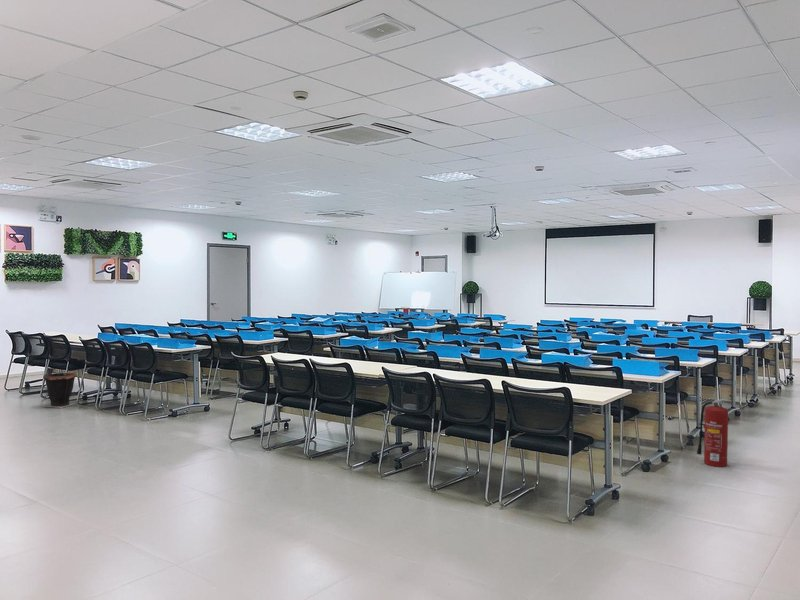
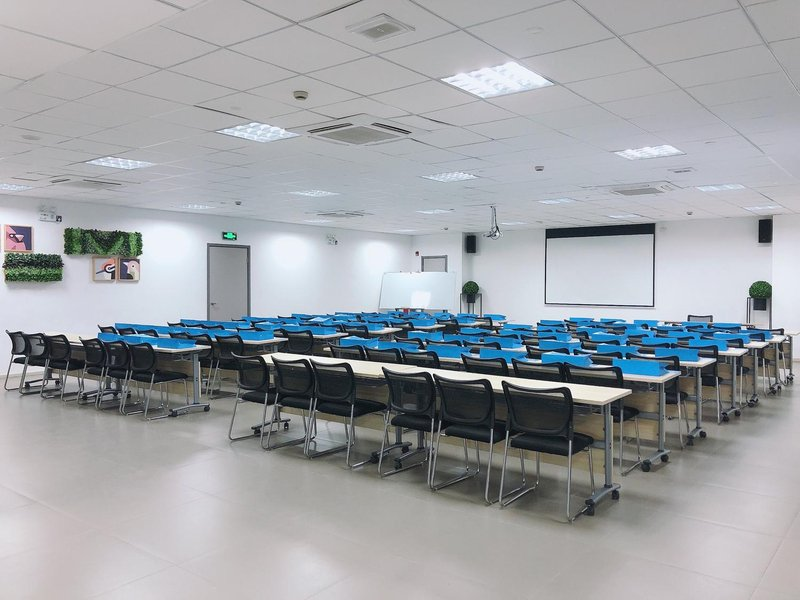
- fire extinguisher (713, 430)
- waste bin (59, 388)
